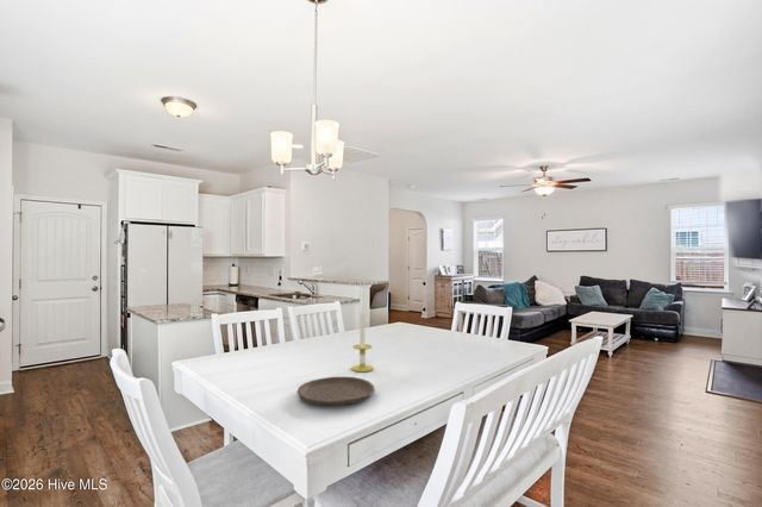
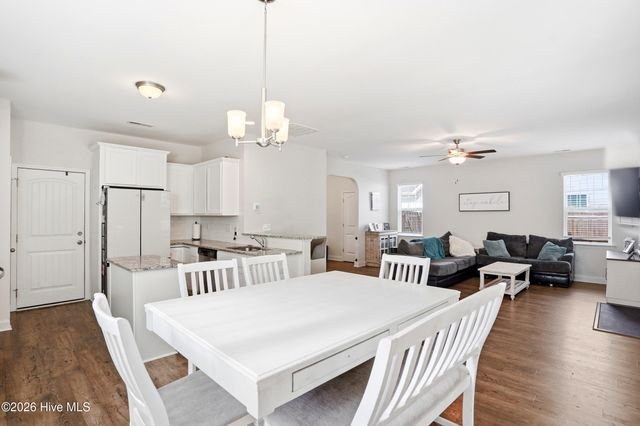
- candle (362, 338)
- plate (336, 390)
